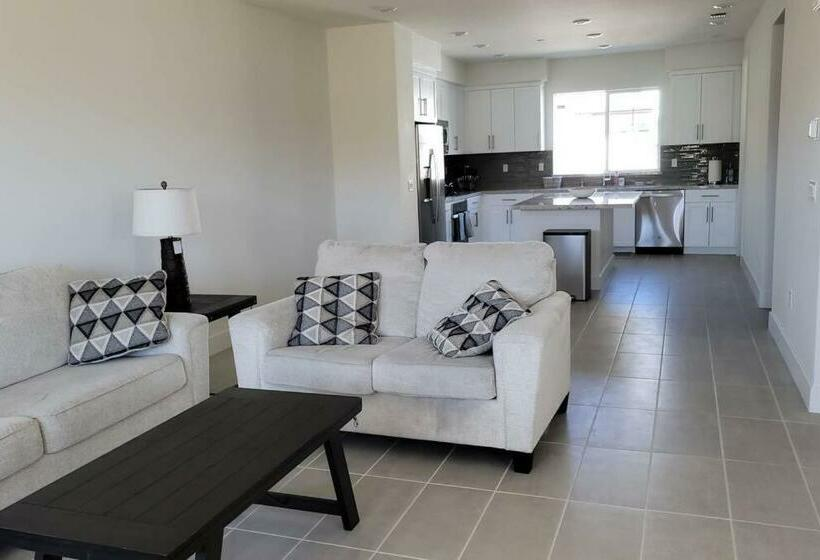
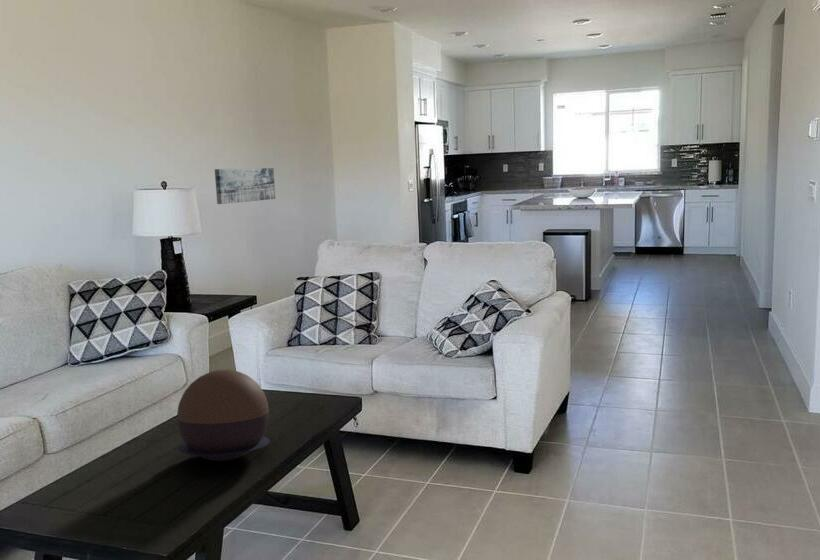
+ decorative bowl (223, 415)
+ wall art (247, 185)
